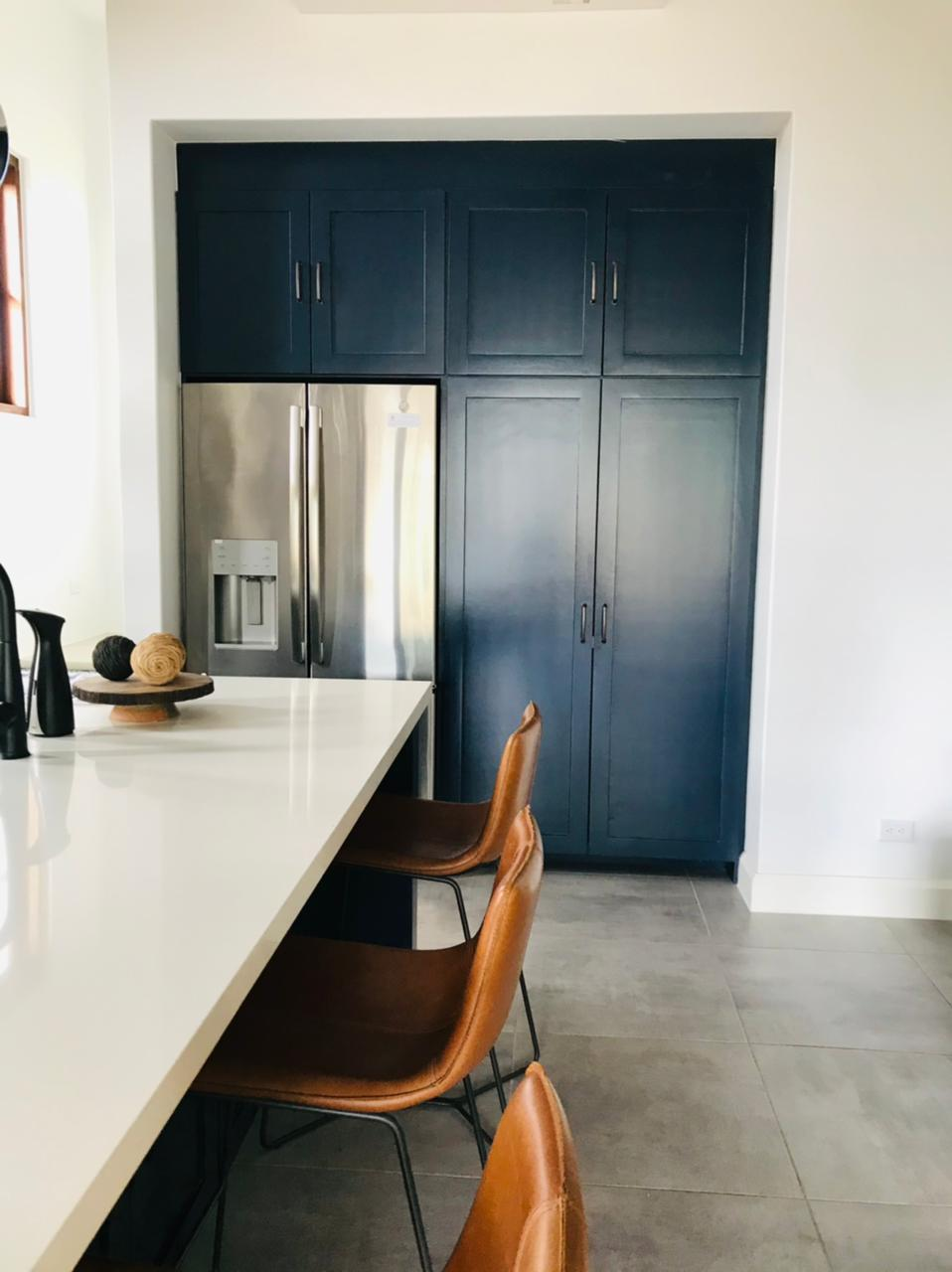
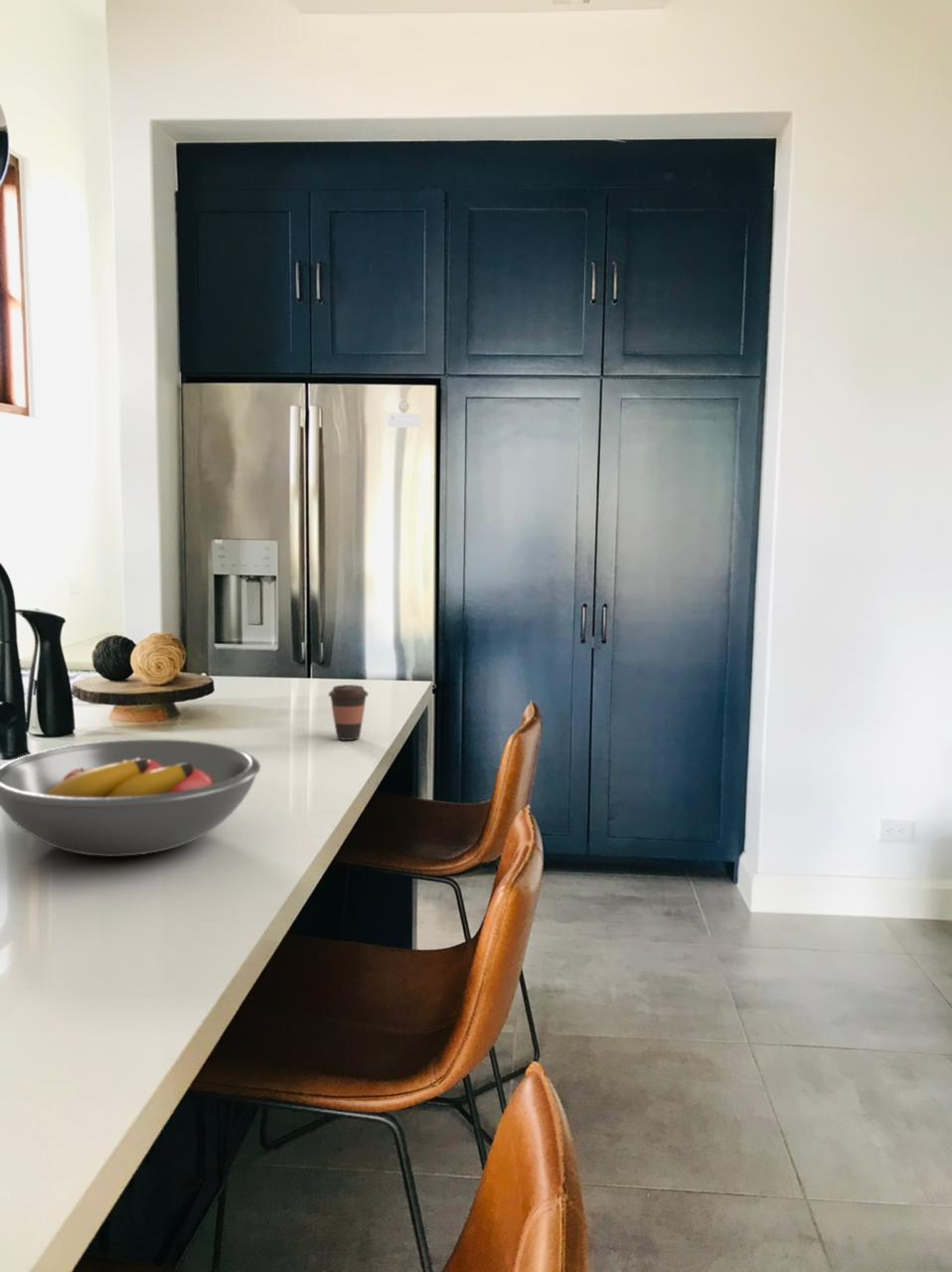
+ fruit bowl (128, 793)
+ coffee cup (348, 713)
